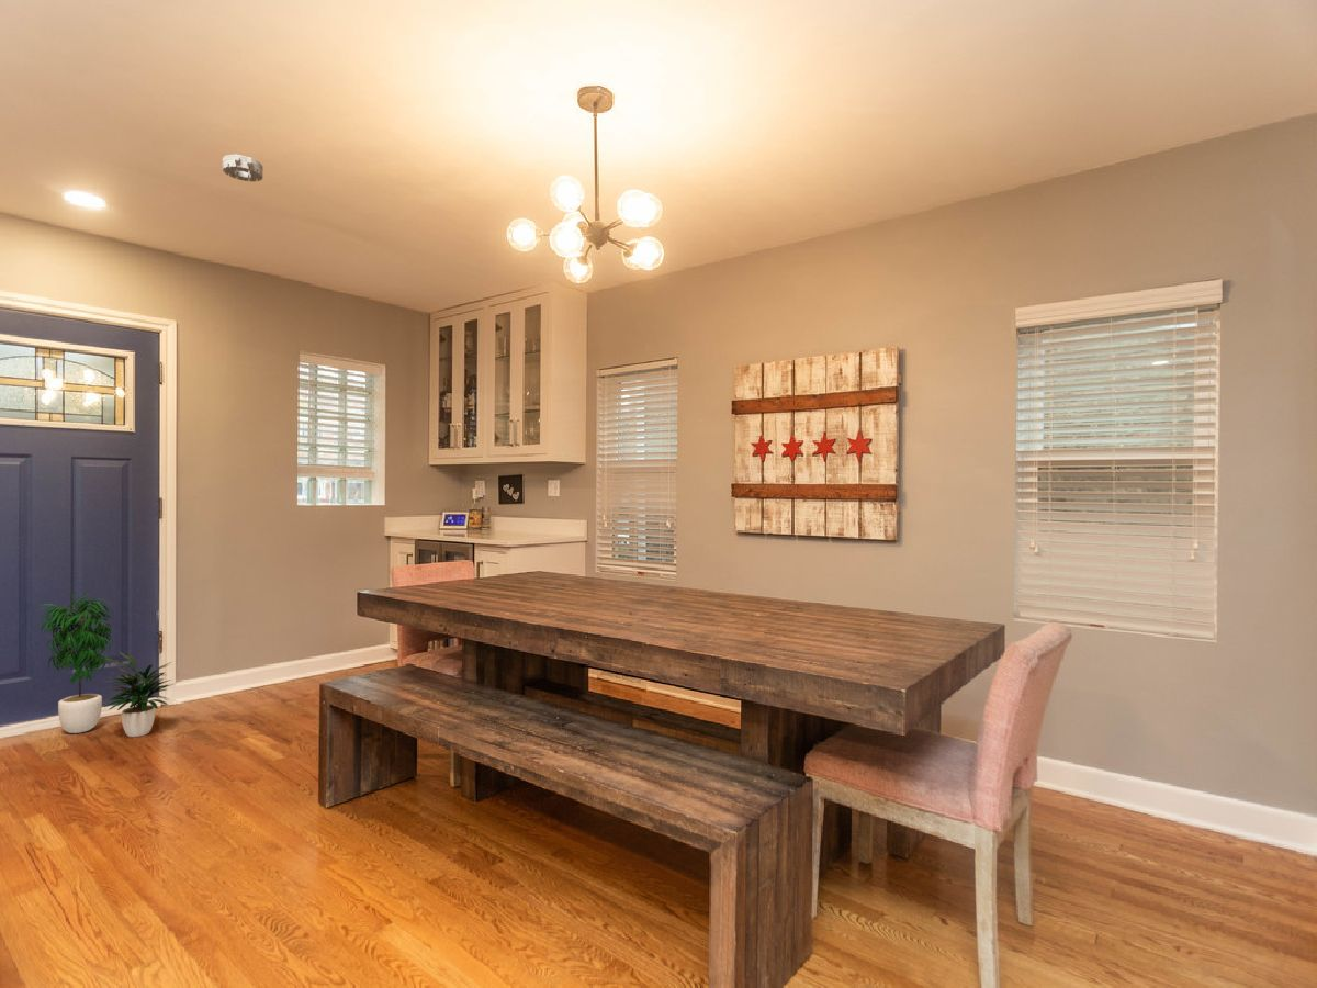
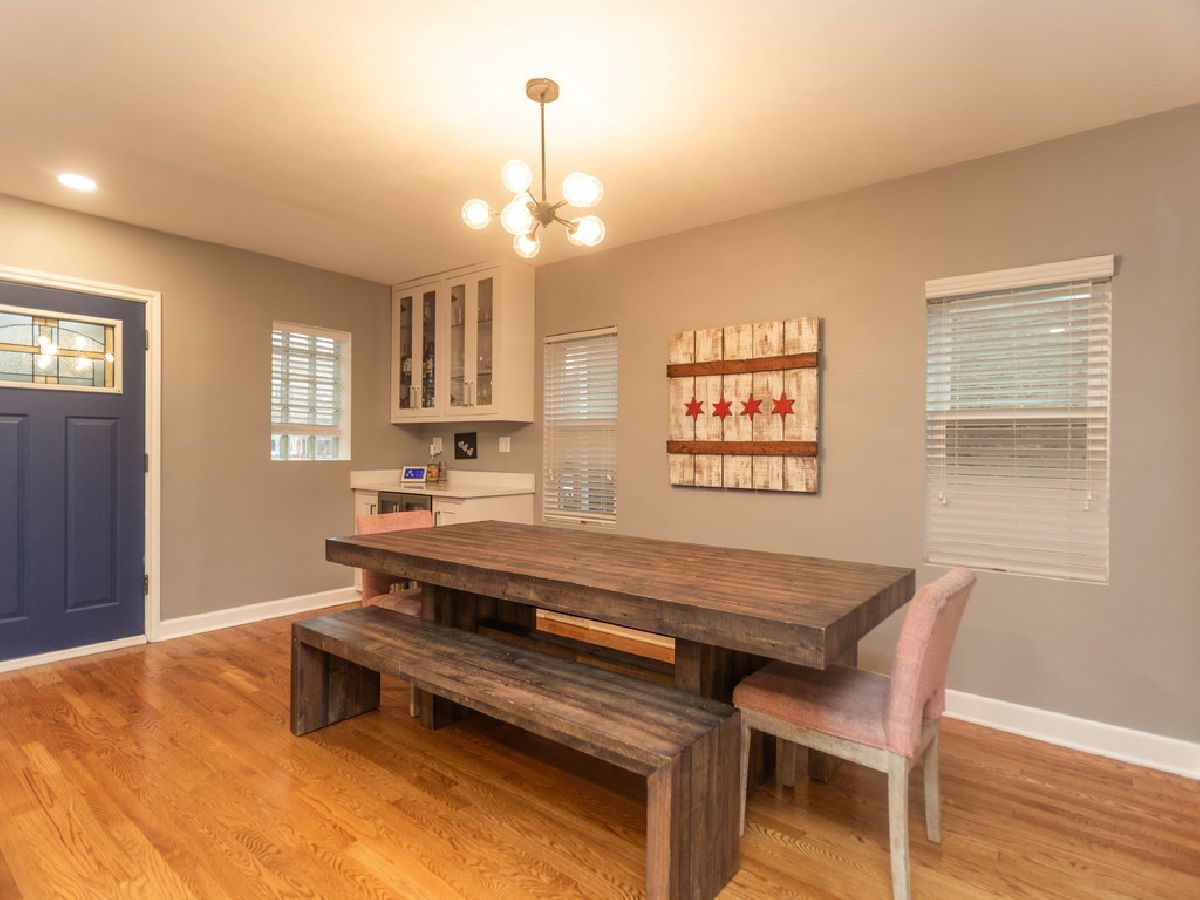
- potted plant (105, 661)
- smoke detector (243, 167)
